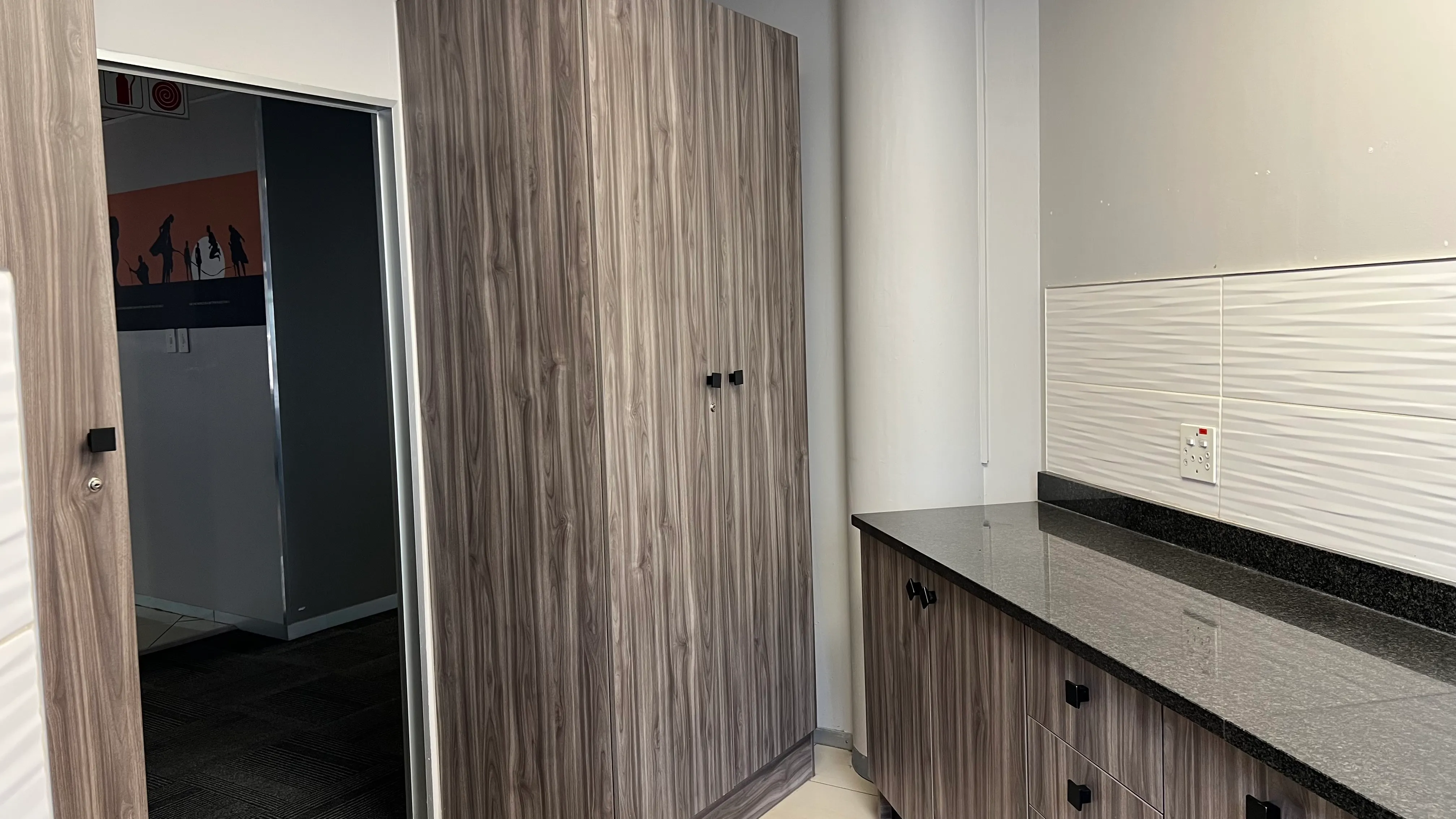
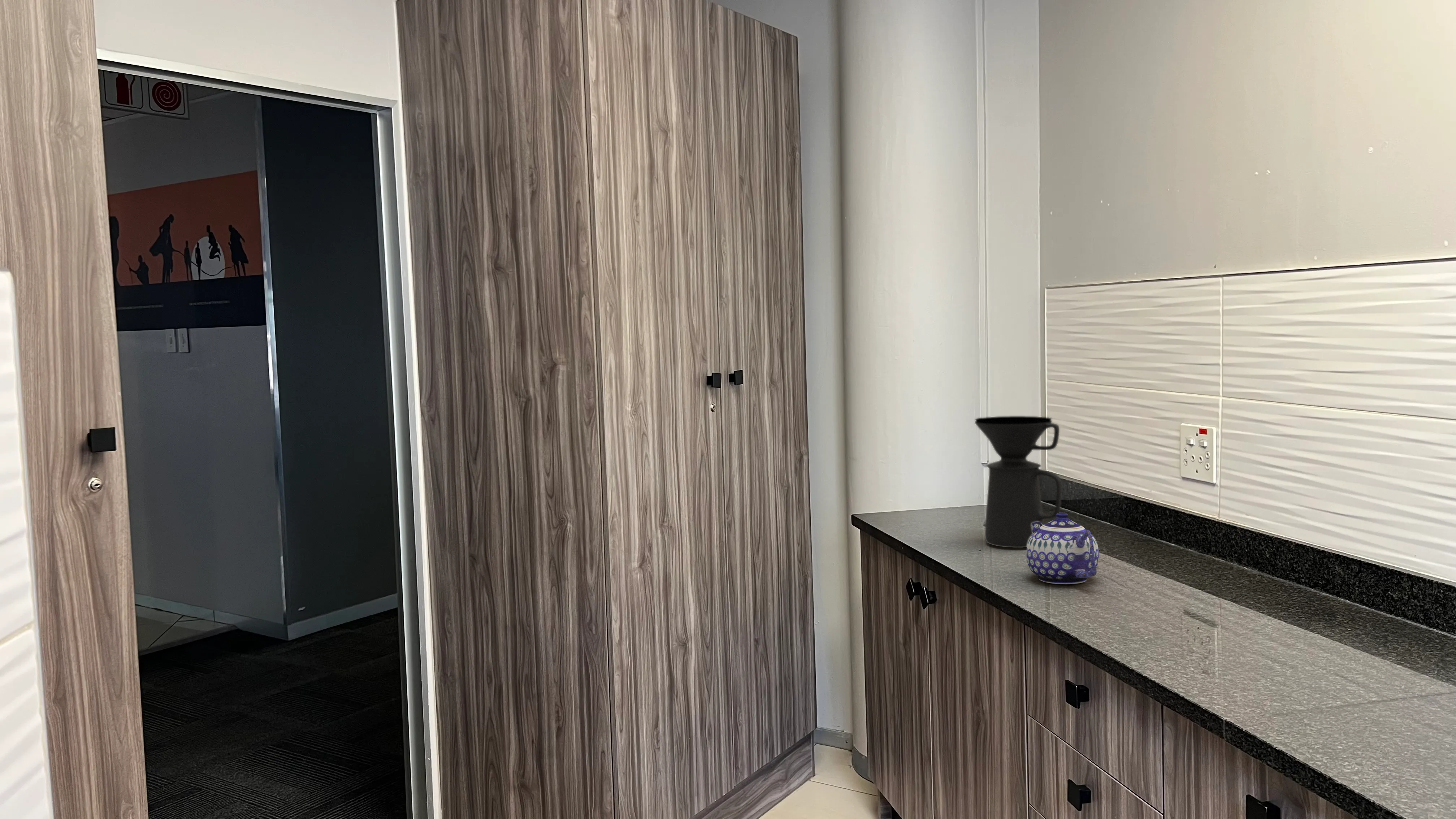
+ coffee maker (1014, 481)
+ teapot (1063, 546)
